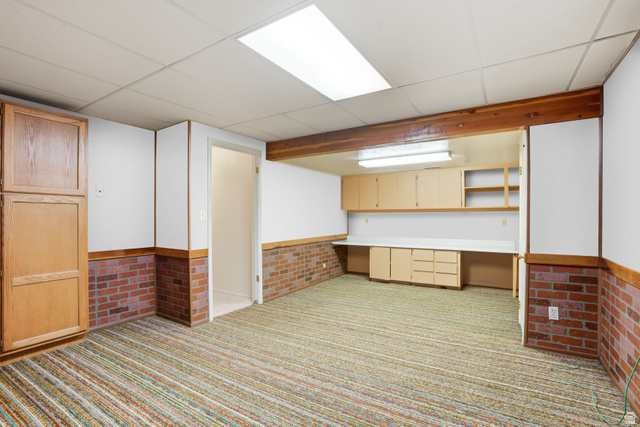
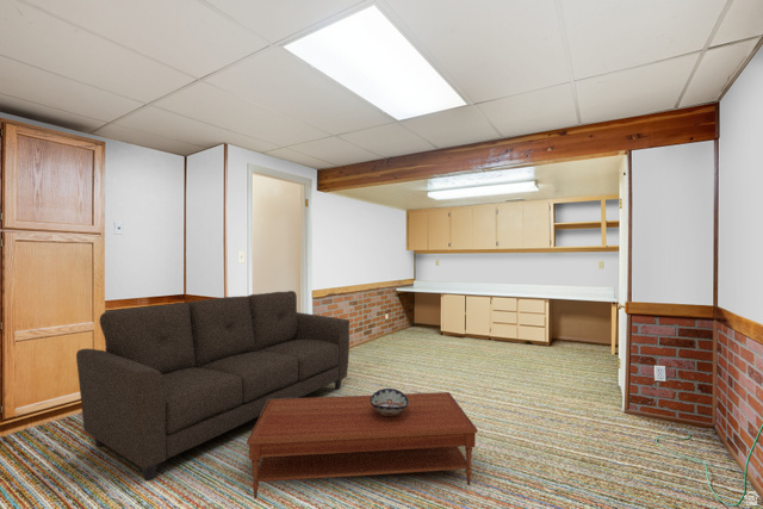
+ decorative bowl (389, 404)
+ sofa (240, 355)
+ coffee table (362, 439)
